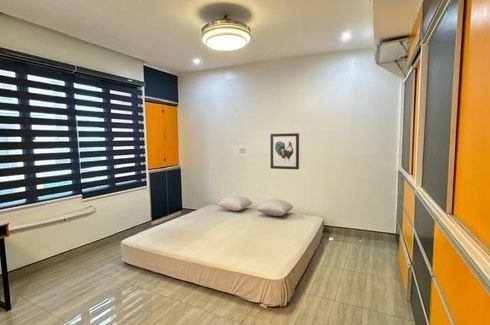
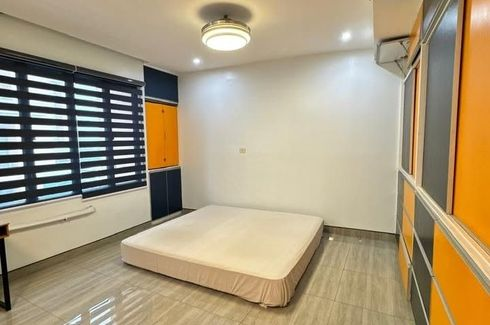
- pillow (235, 202)
- wall art (284, 151)
- pillow (275, 207)
